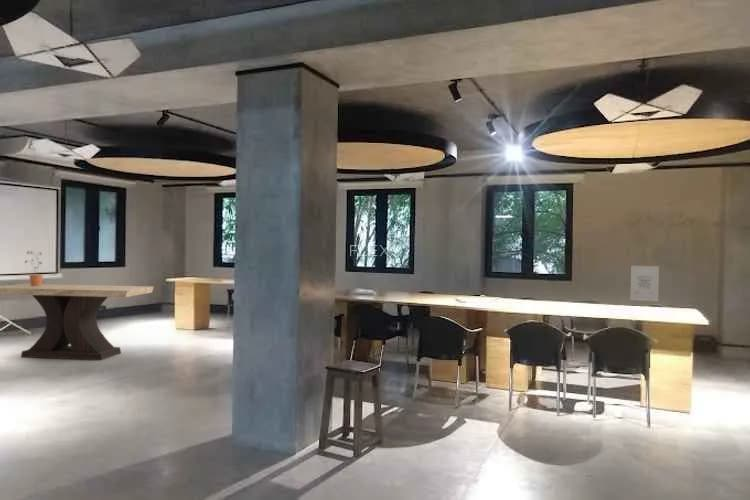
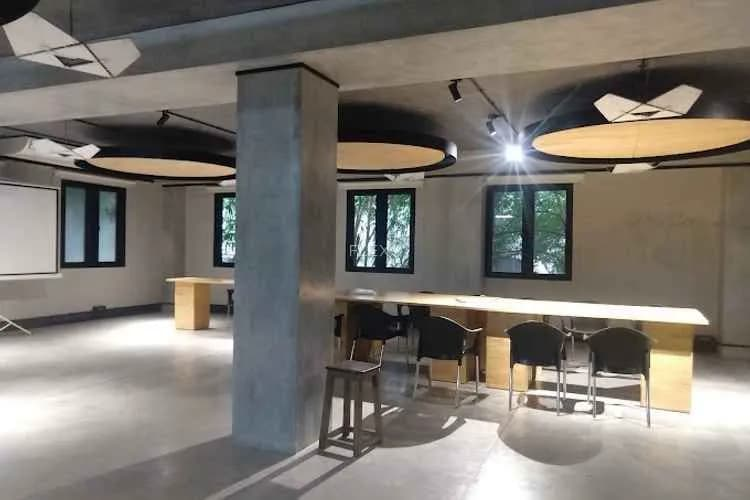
- potted plant (35, 267)
- wall art (644, 283)
- table (72, 321)
